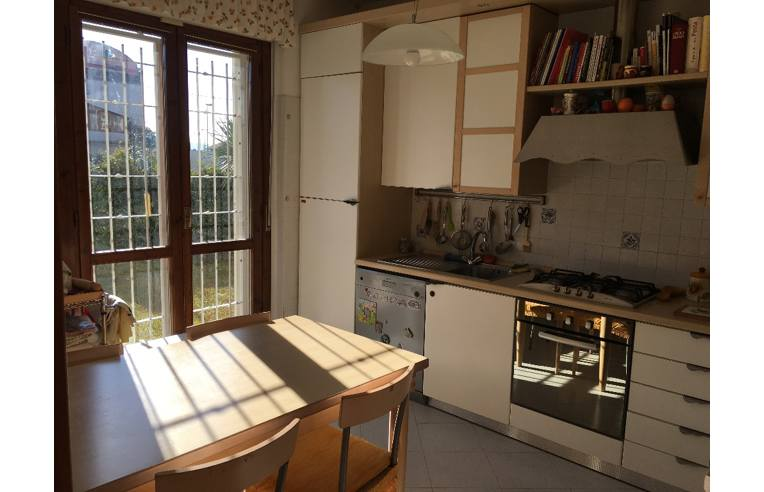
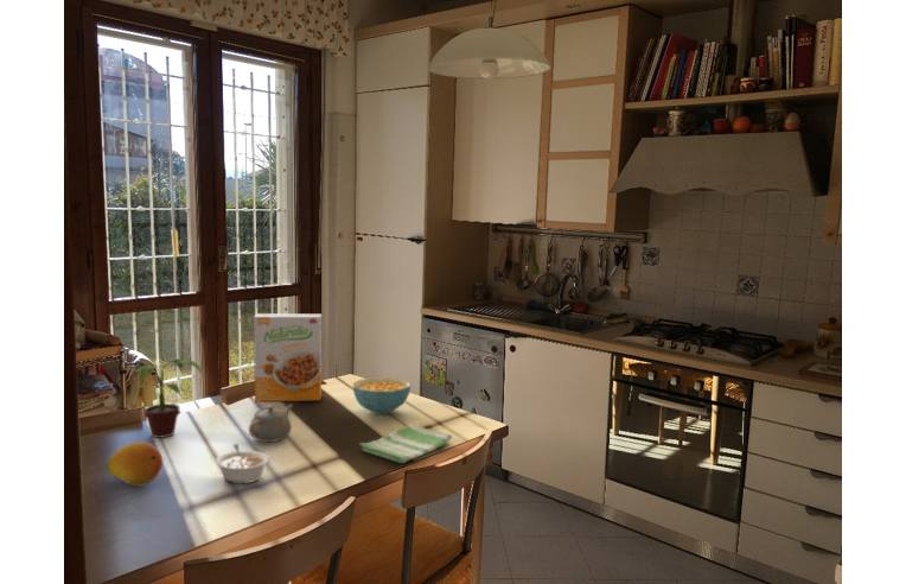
+ cereal bowl (381, 398)
+ teapot (272, 421)
+ legume (241, 465)
+ cereal box (288, 356)
+ dish towel (407, 442)
+ potted plant (161, 398)
+ fruit (135, 462)
